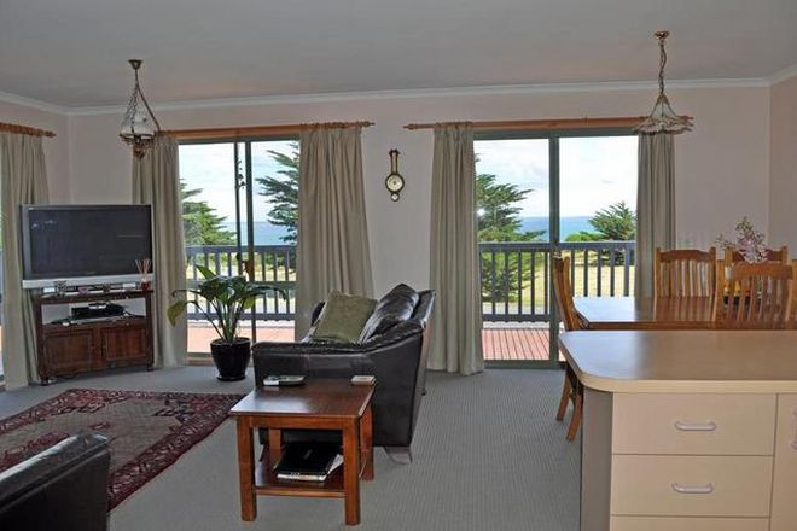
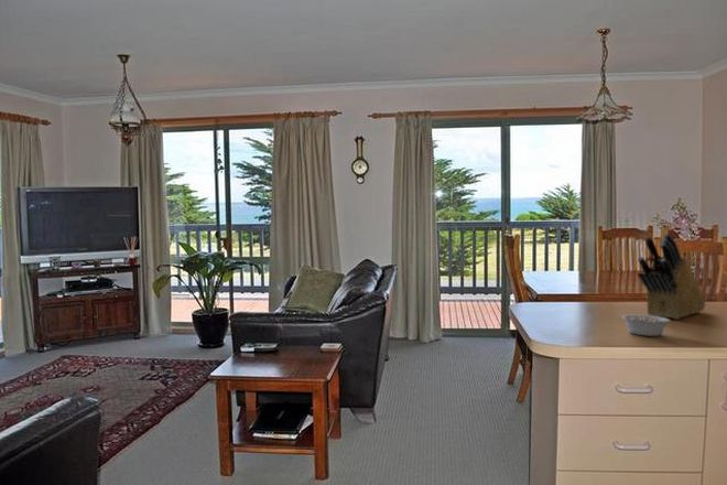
+ legume (647, 324)
+ knife block (671, 273)
